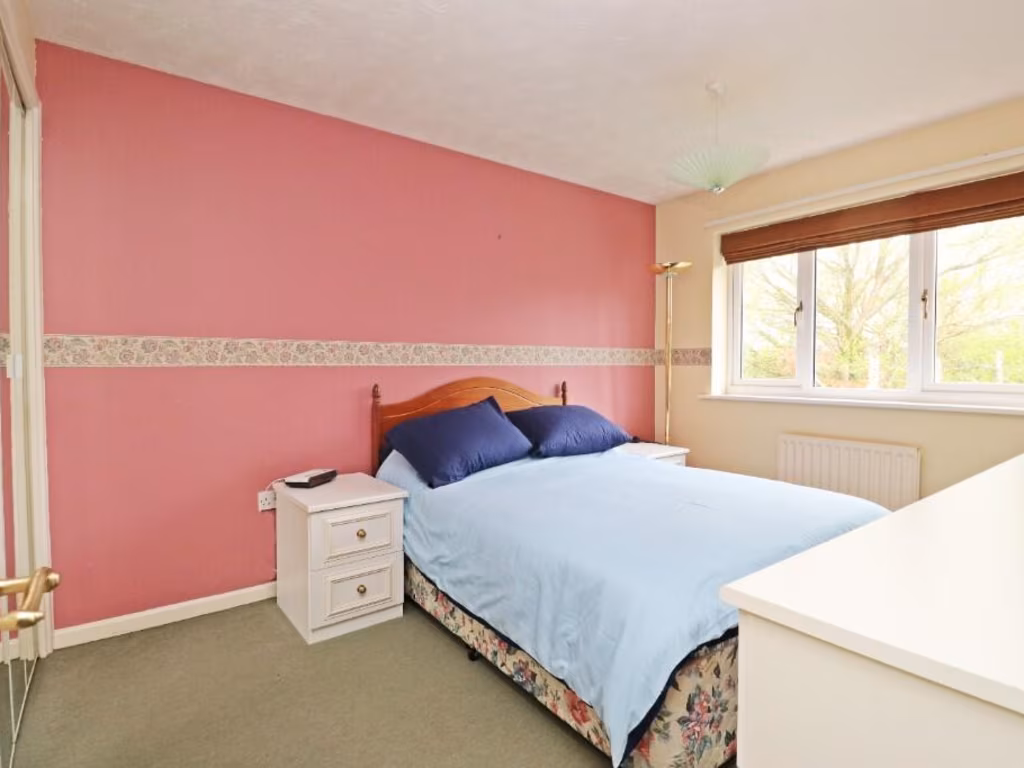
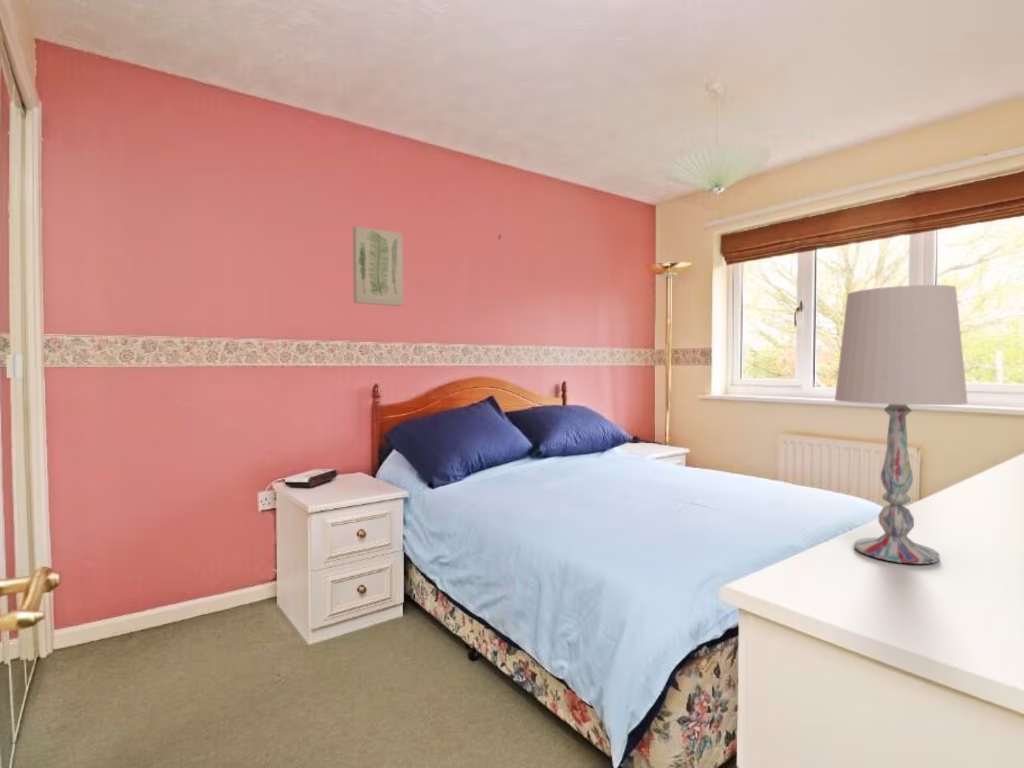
+ wall art (378, 267)
+ table lamp (897, 422)
